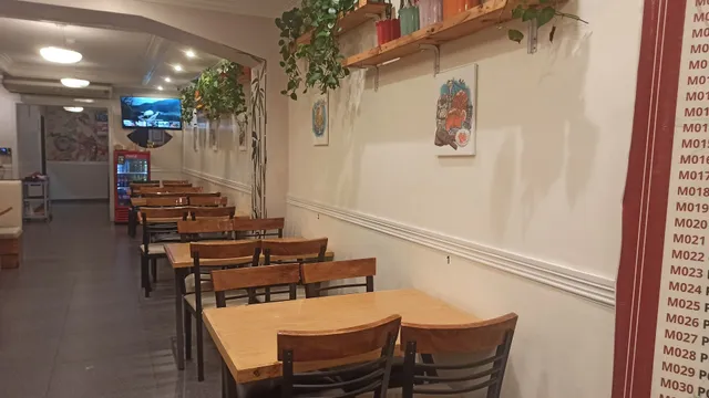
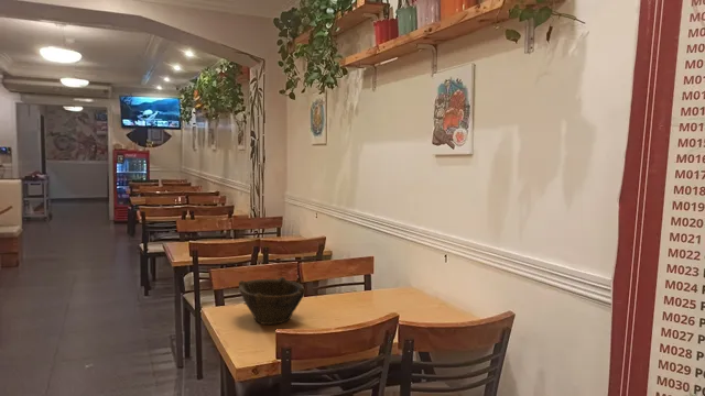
+ bowl (270, 301)
